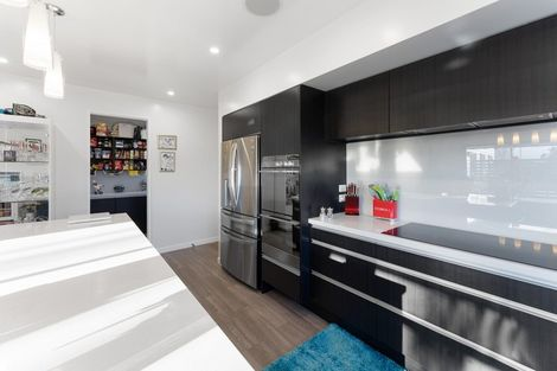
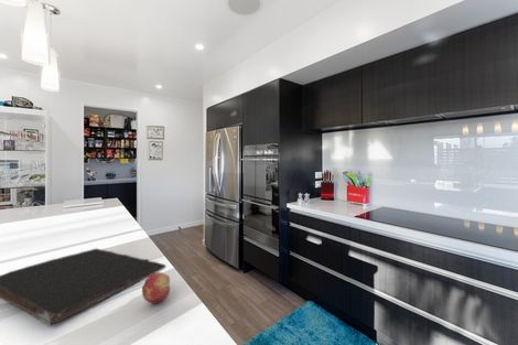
+ cutting board (80, 273)
+ fruit (157, 288)
